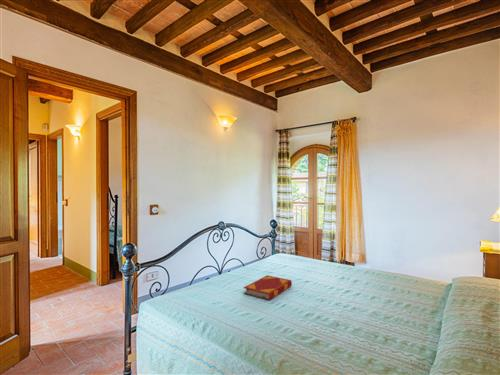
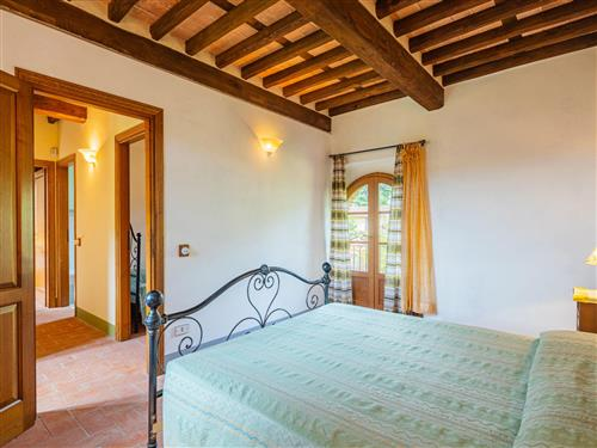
- hardback book (268, 286)
